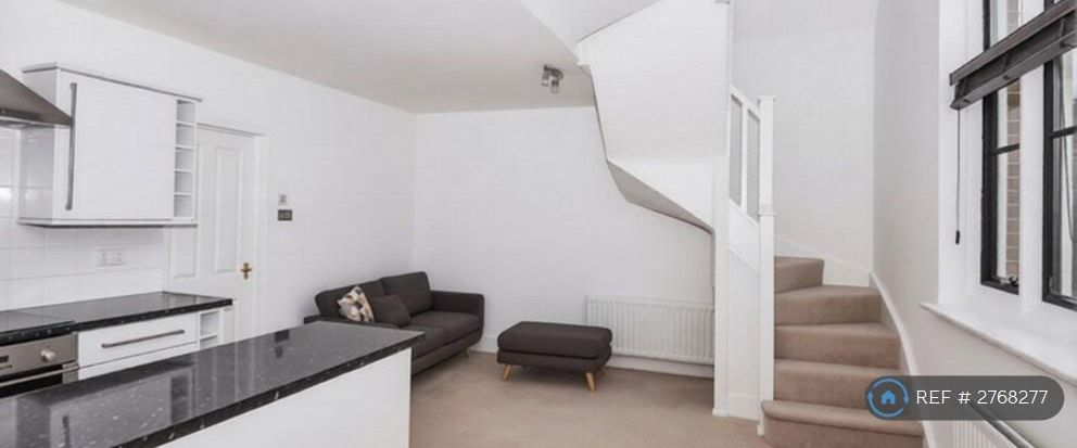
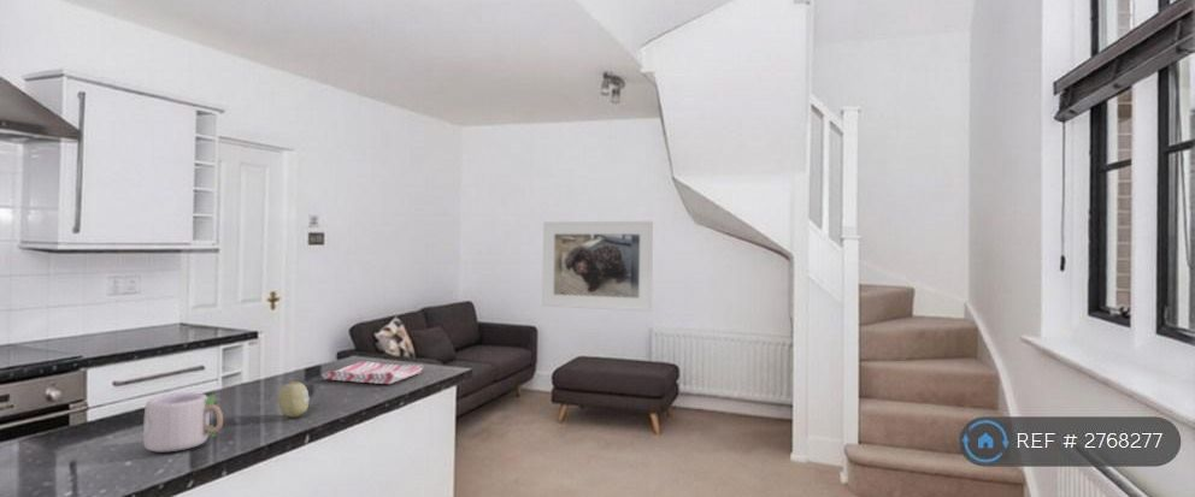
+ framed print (595, 265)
+ fruit (293, 398)
+ mug (186, 419)
+ dish towel (373, 369)
